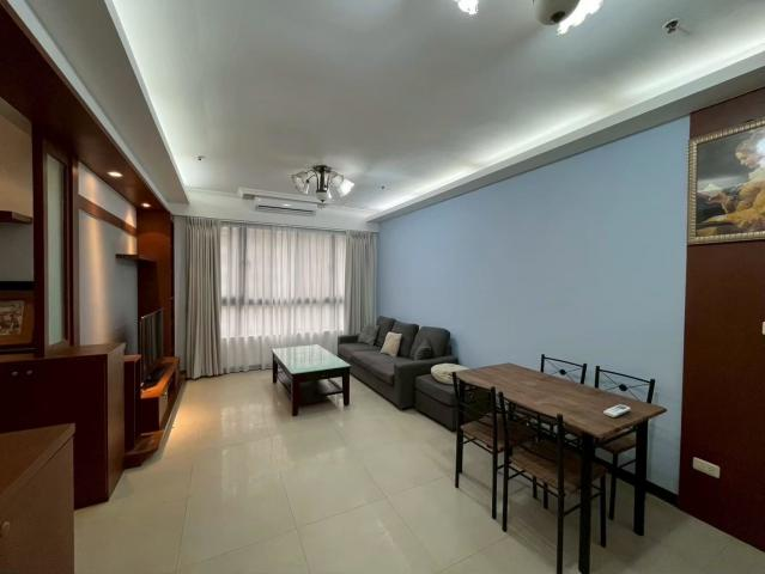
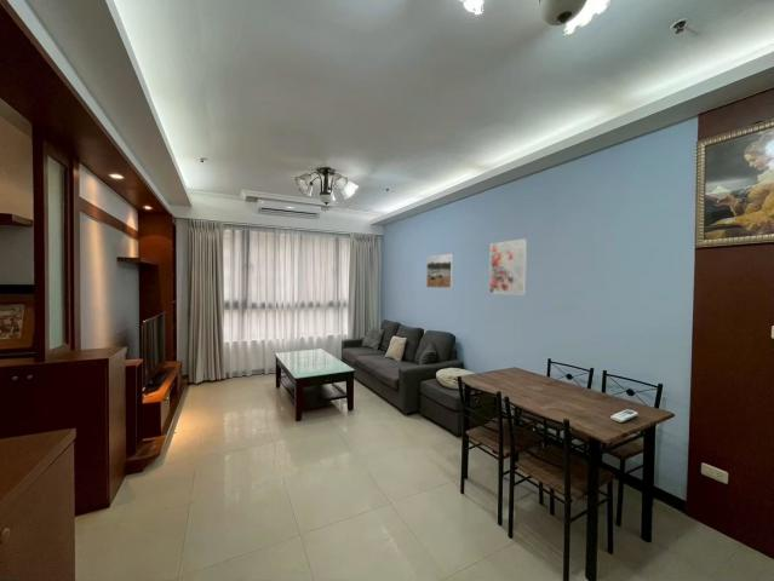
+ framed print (506, 268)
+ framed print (438, 271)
